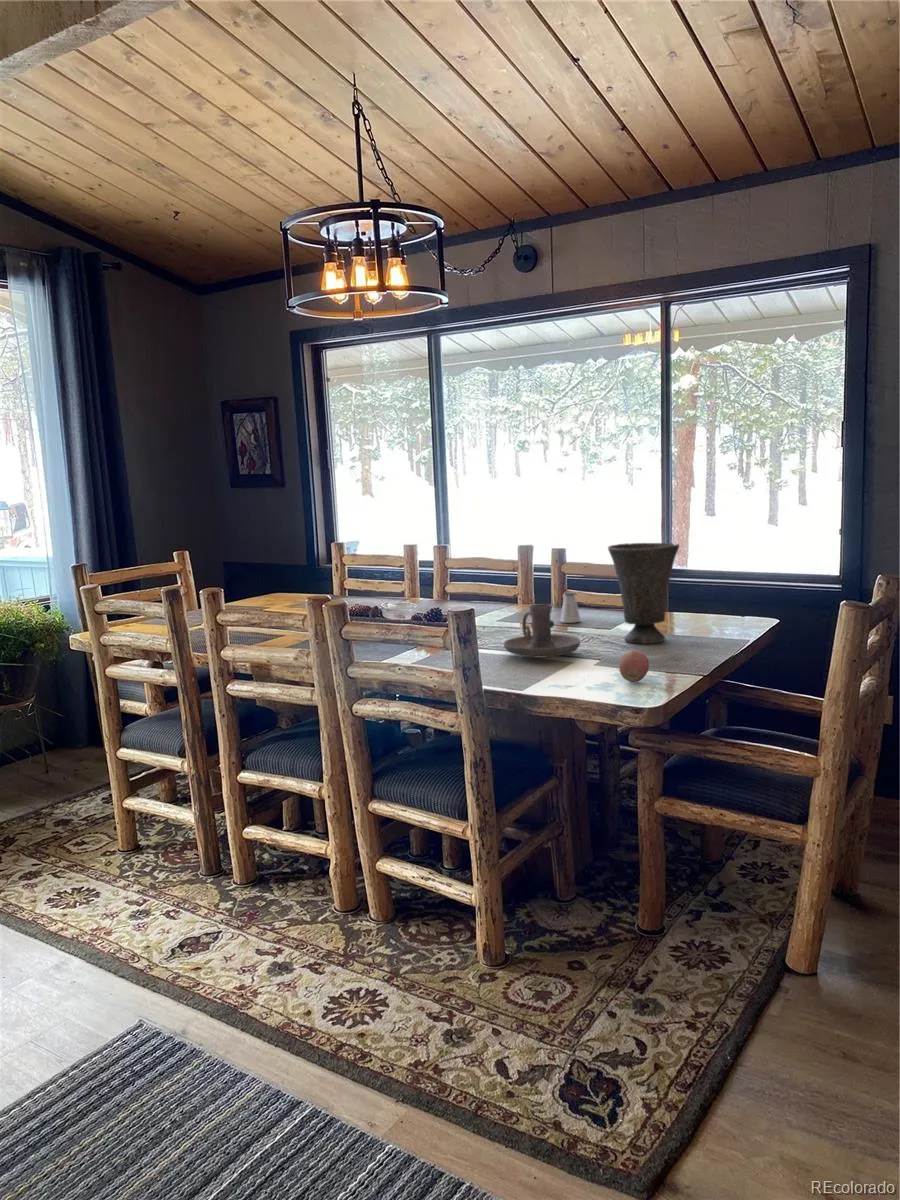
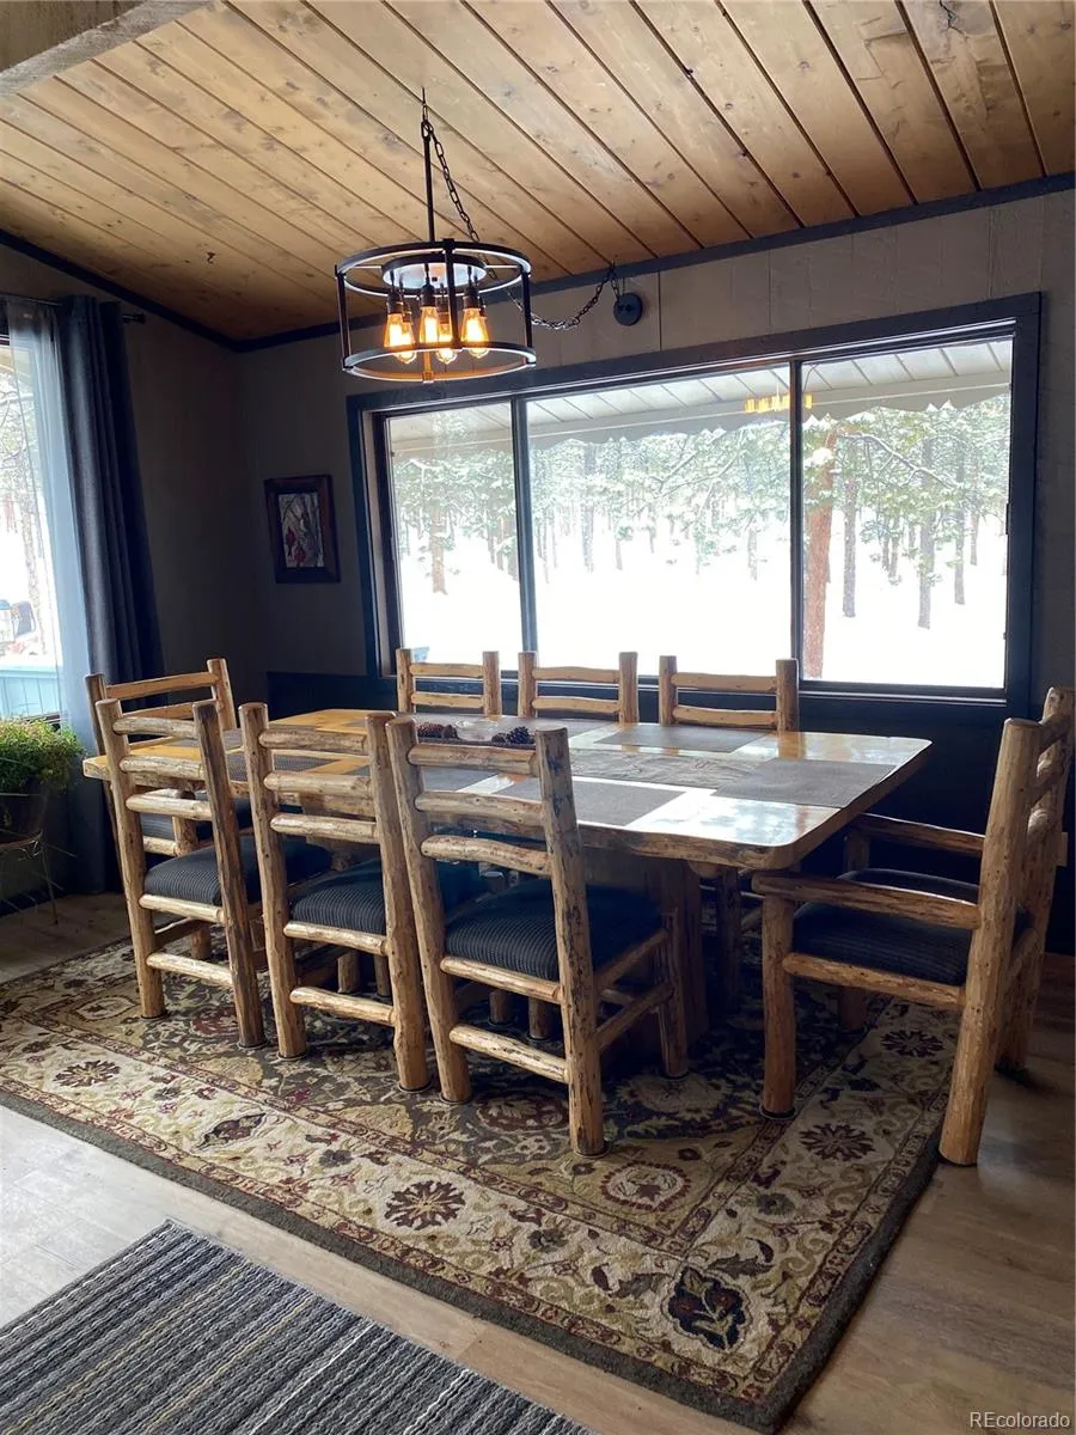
- vase (644, 593)
- candle holder (538, 628)
- apple (634, 666)
- saltshaker (570, 607)
